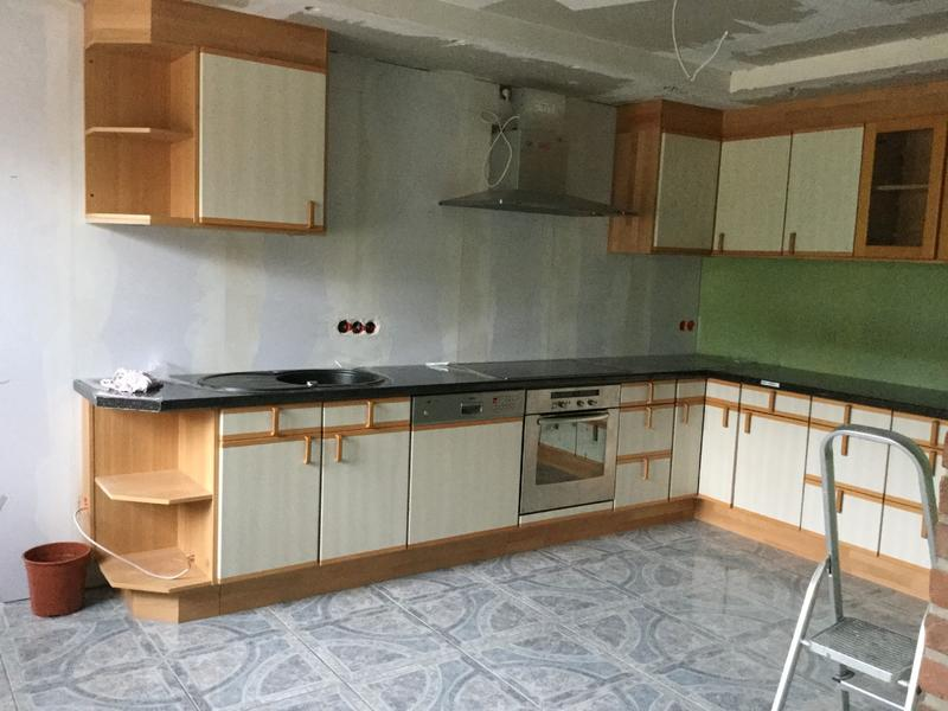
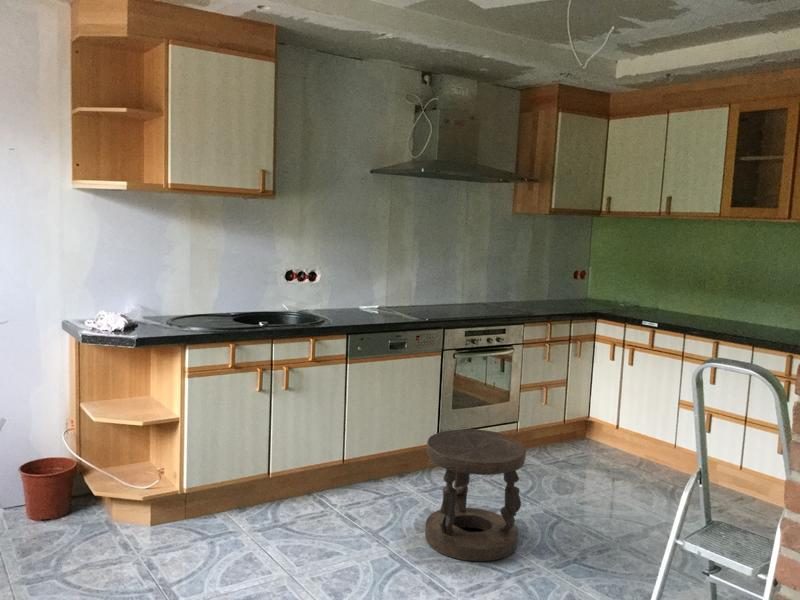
+ stool (467, 491)
